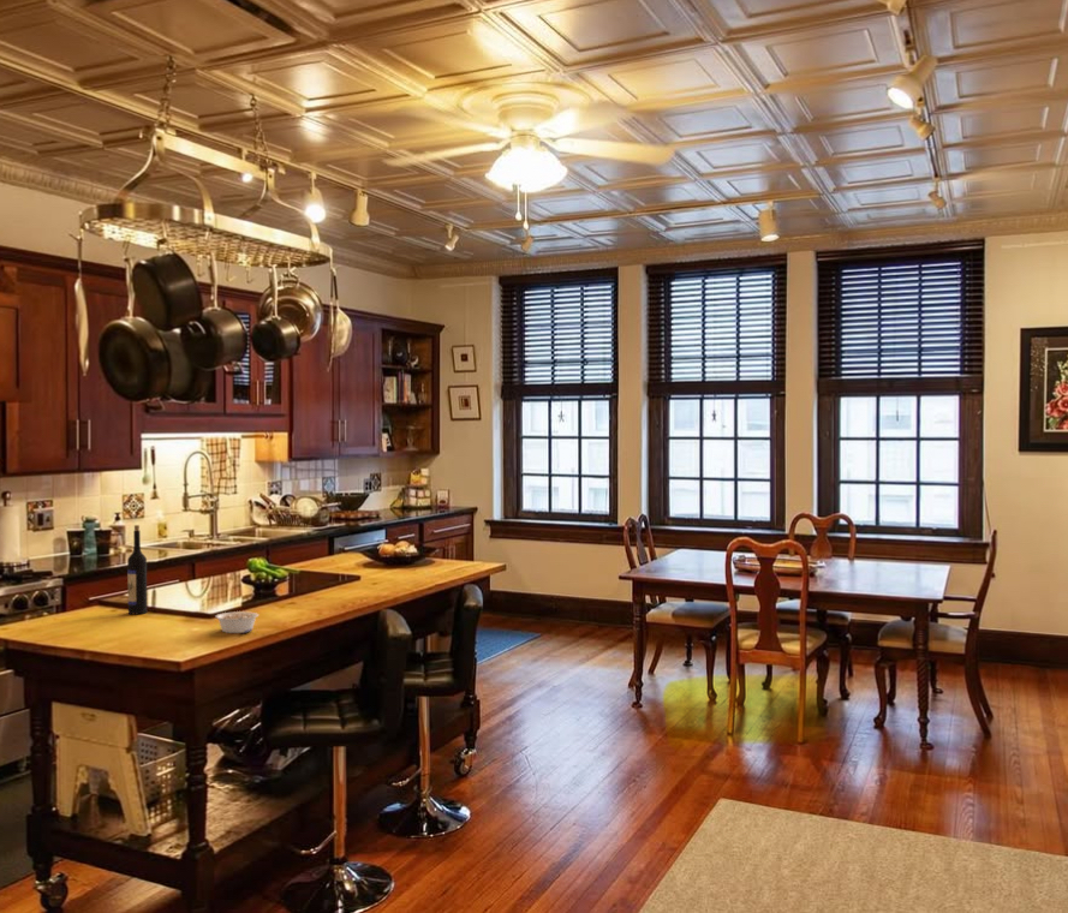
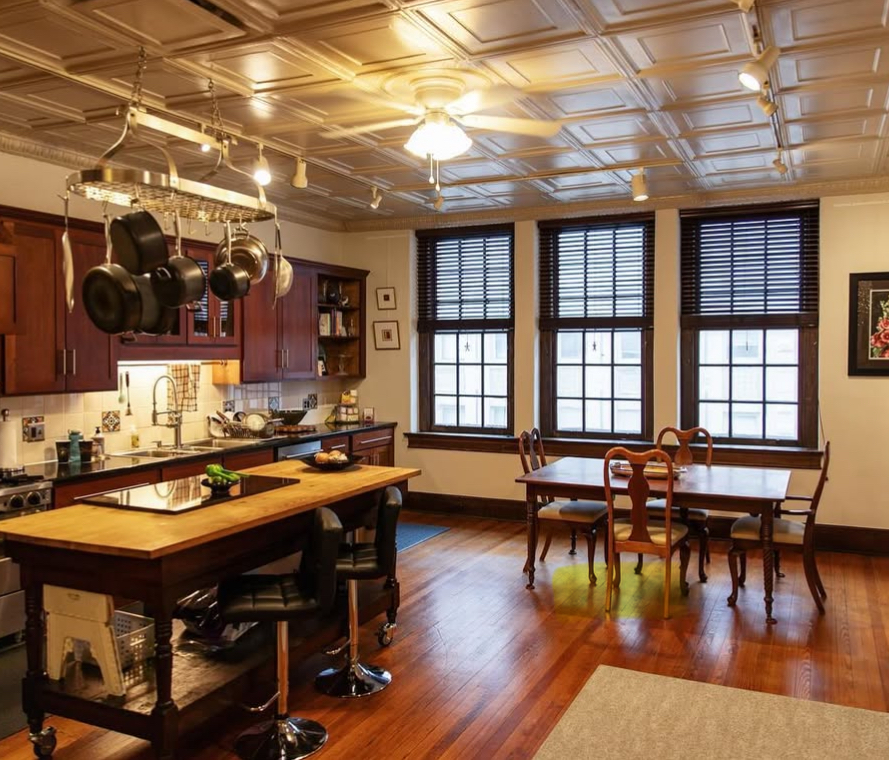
- wine bottle (137, 568)
- legume (238, 621)
